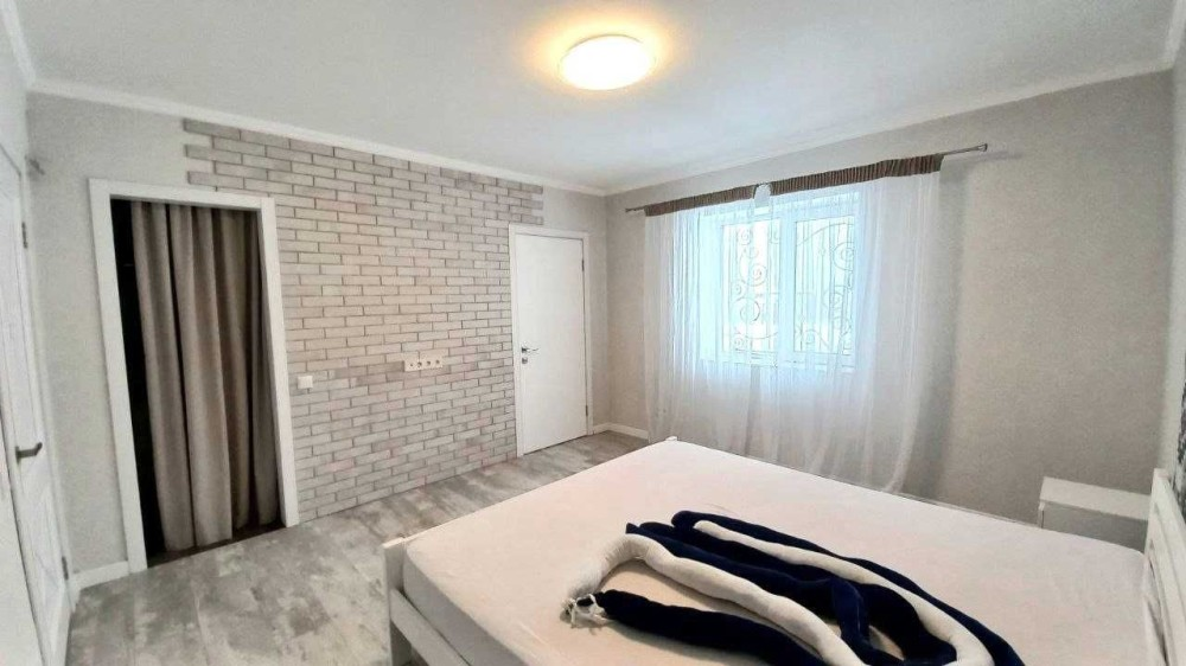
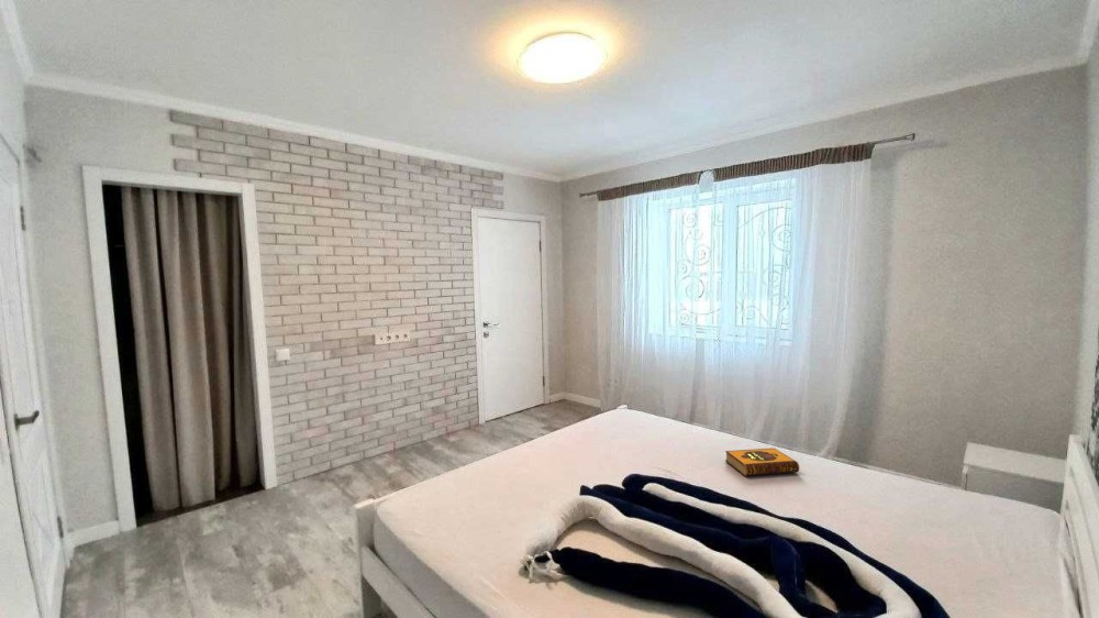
+ hardback book (761, 462)
